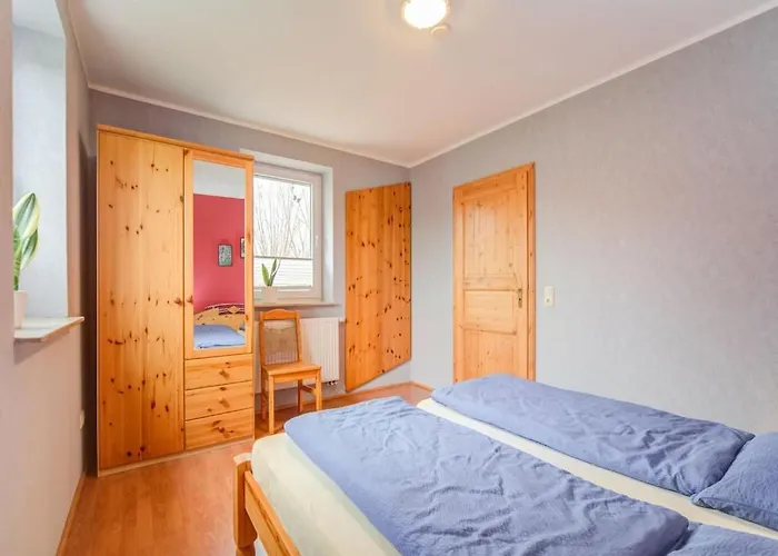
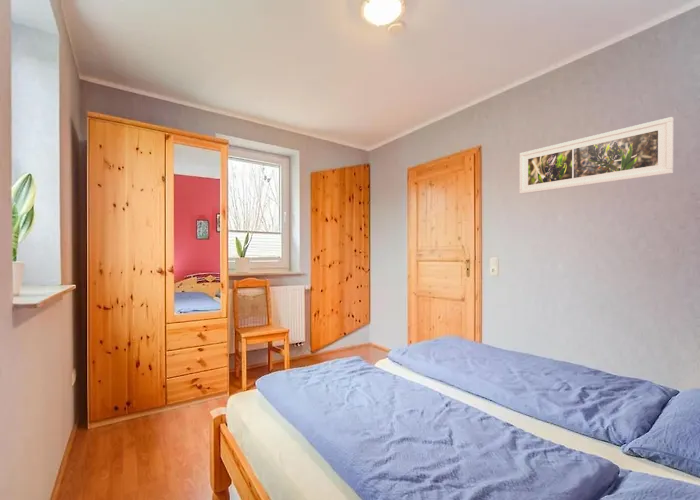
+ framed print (584, 161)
